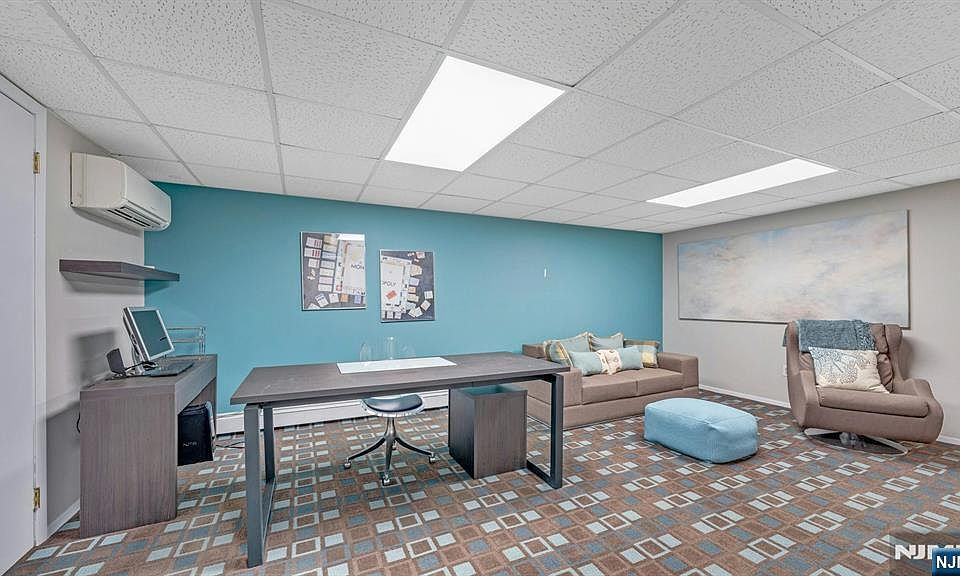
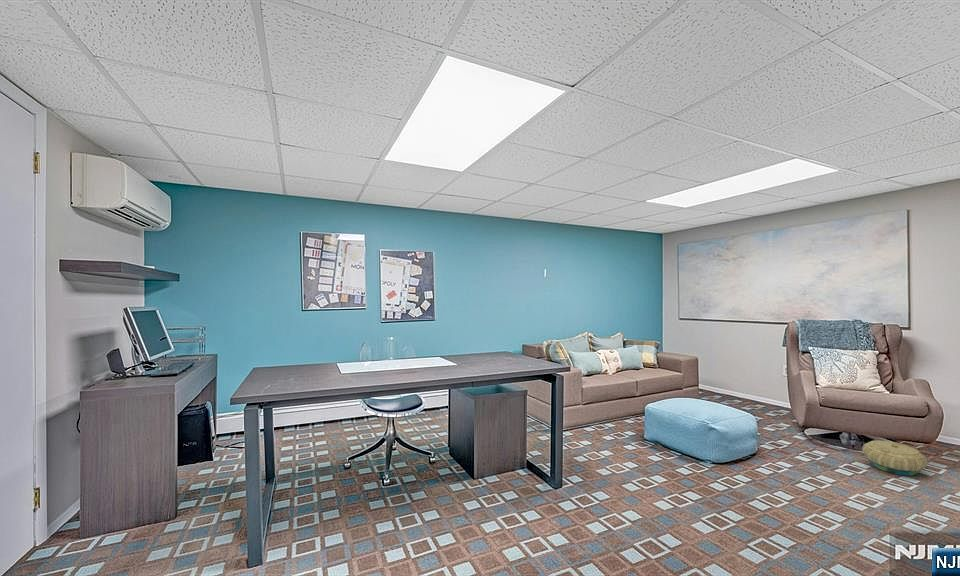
+ basket (893, 456)
